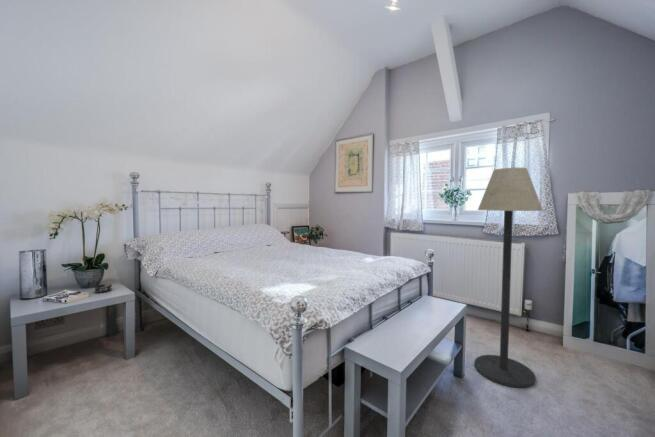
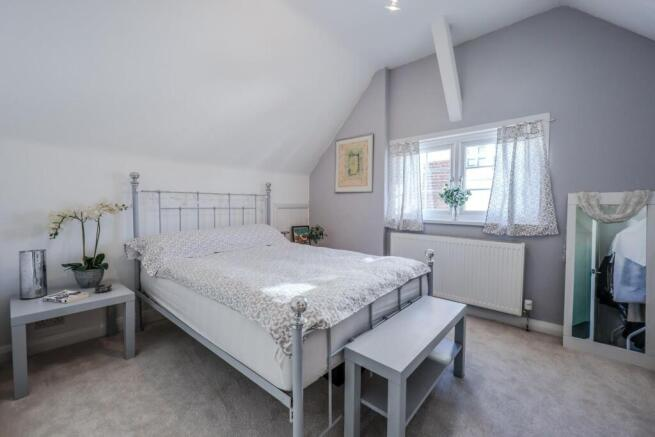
- floor lamp (506, 271)
